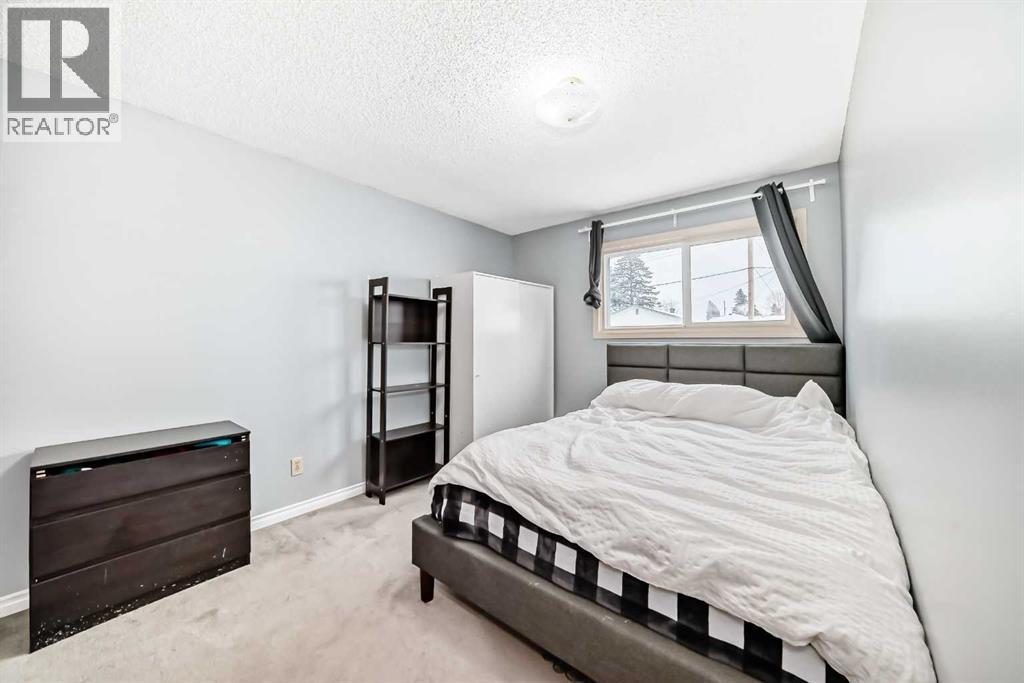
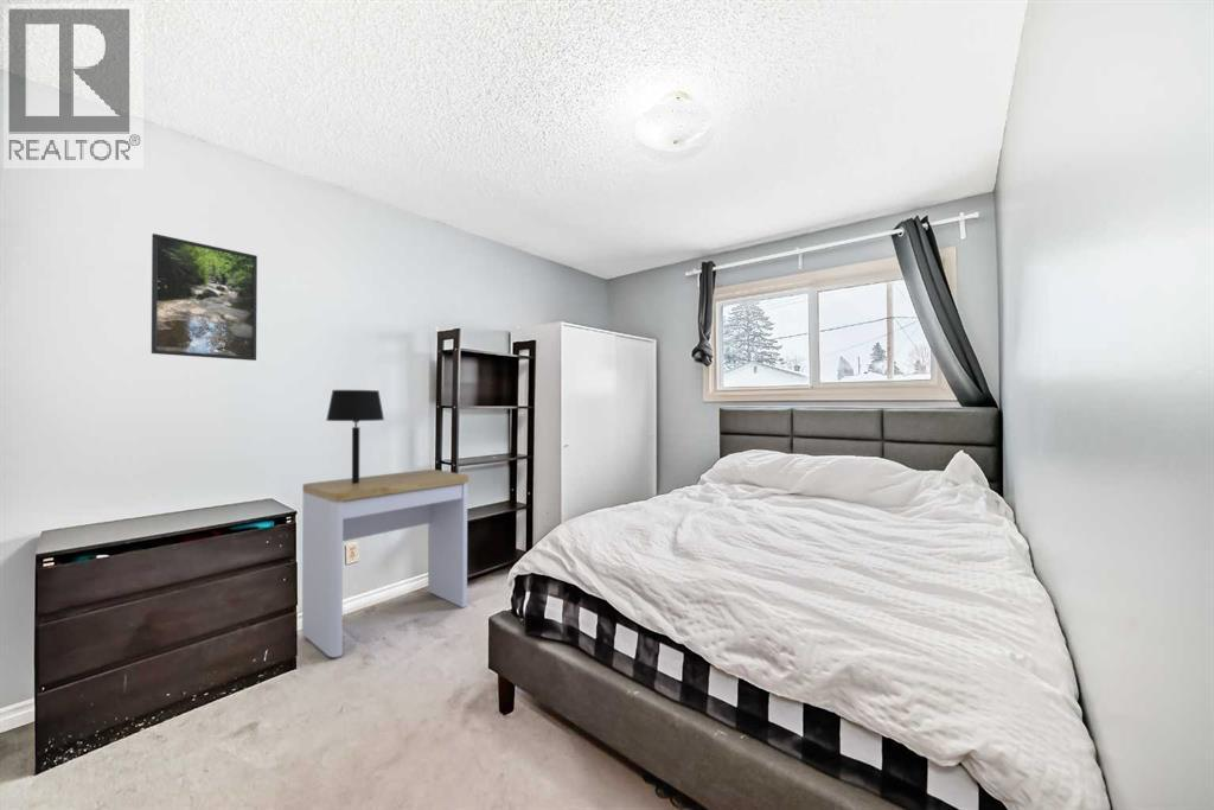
+ table lamp (356, 436)
+ desk (386, 531)
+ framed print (207, 301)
